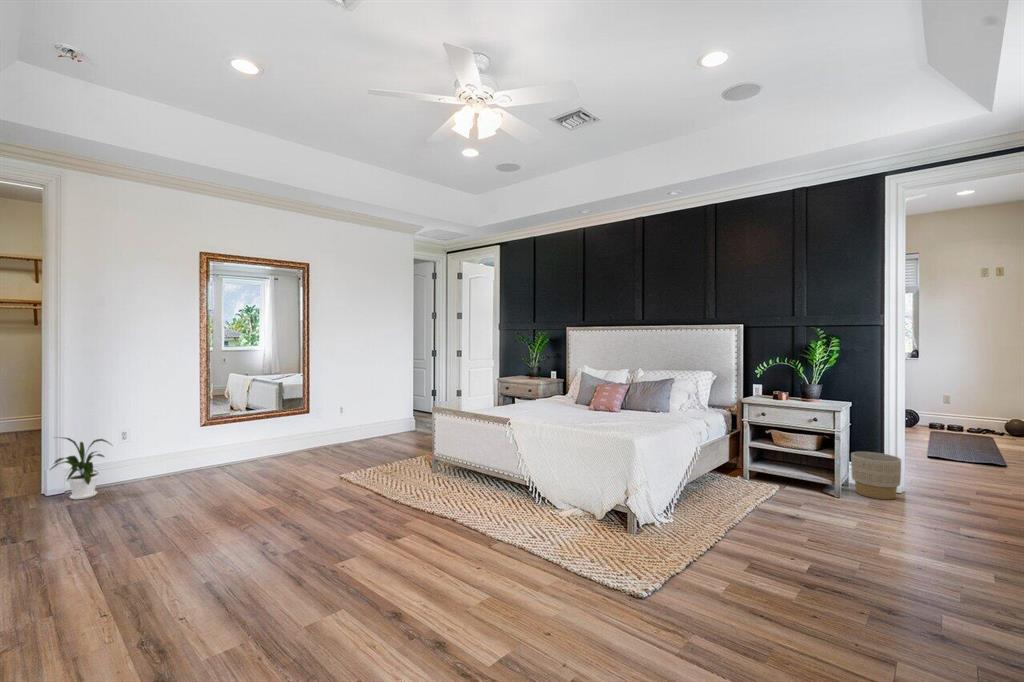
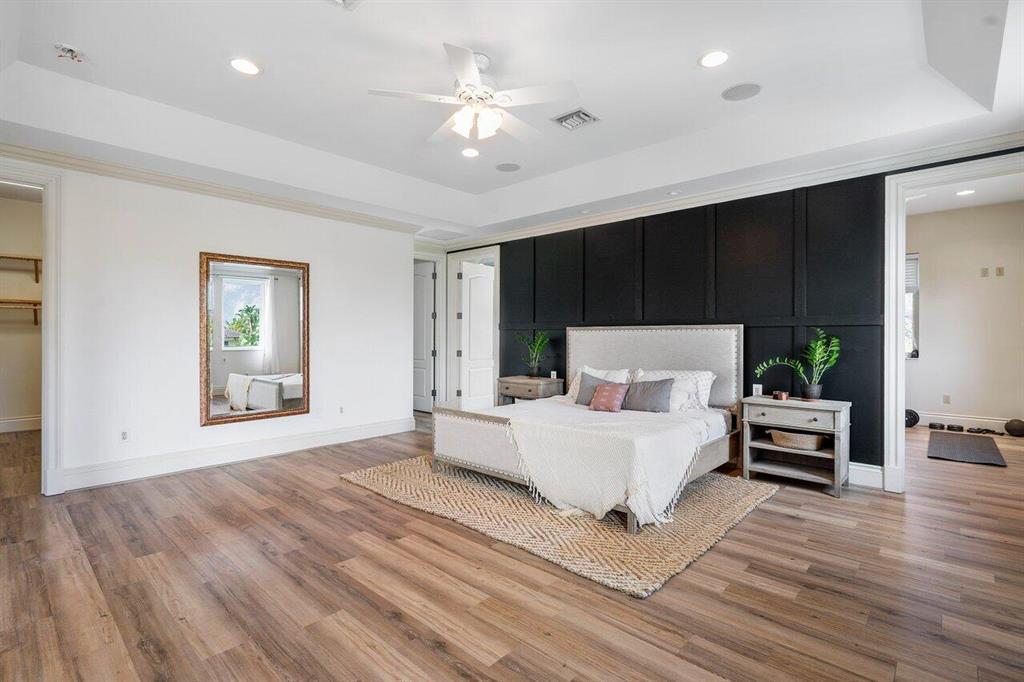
- planter (875, 475)
- house plant (81, 465)
